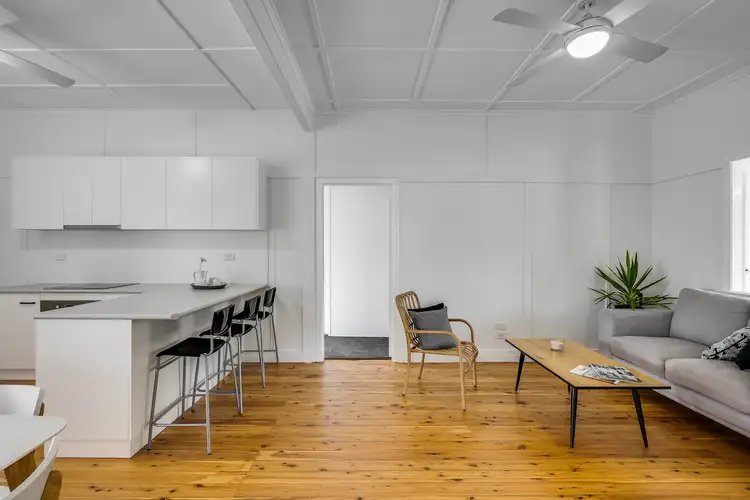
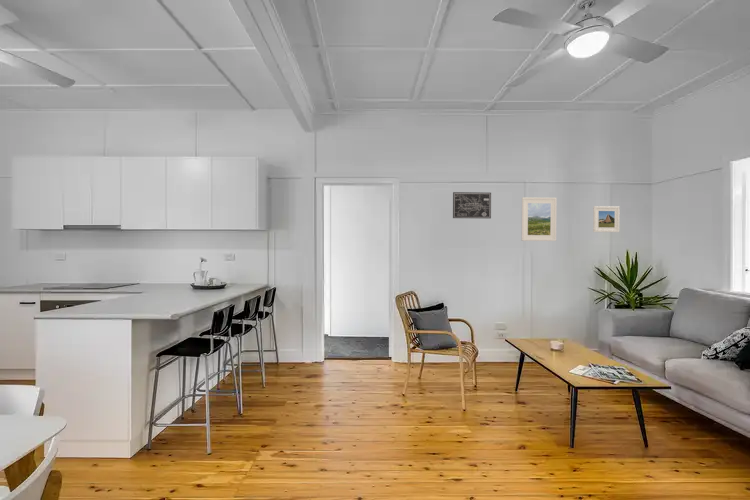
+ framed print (539, 219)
+ wall art (471, 205)
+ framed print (606, 219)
